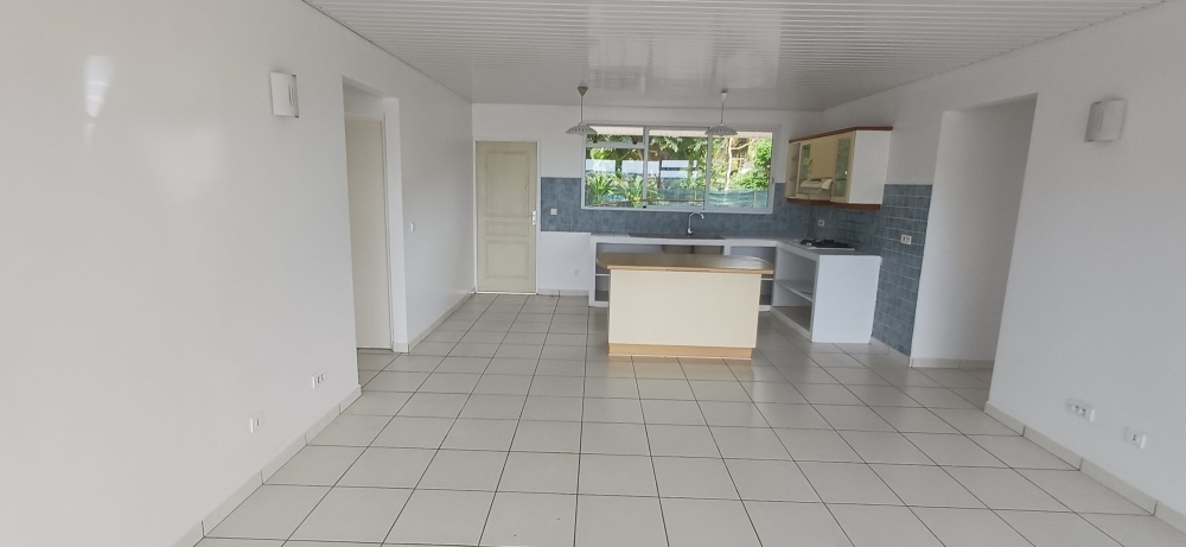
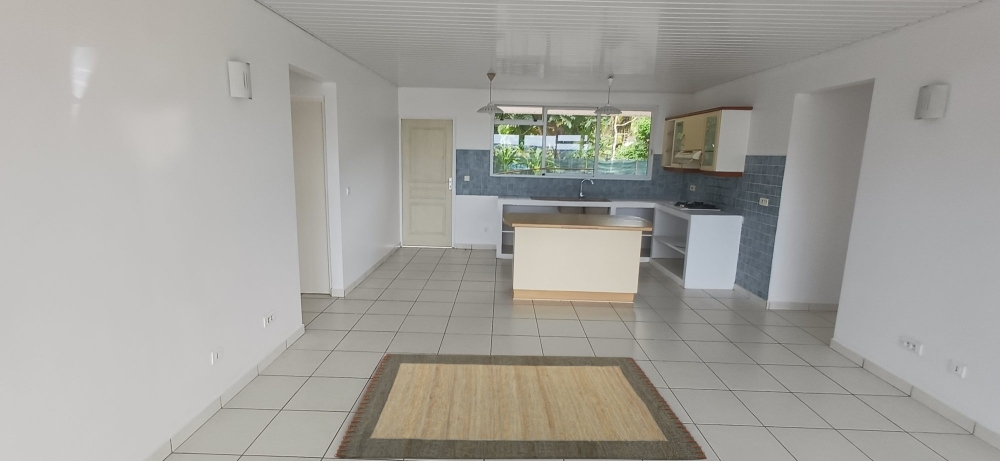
+ rug (515, 396)
